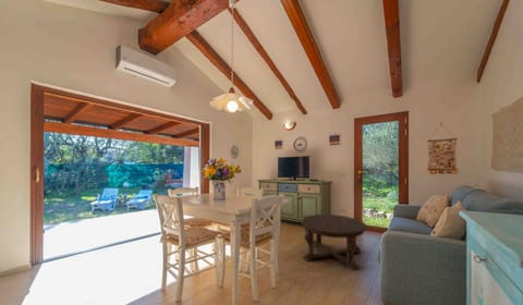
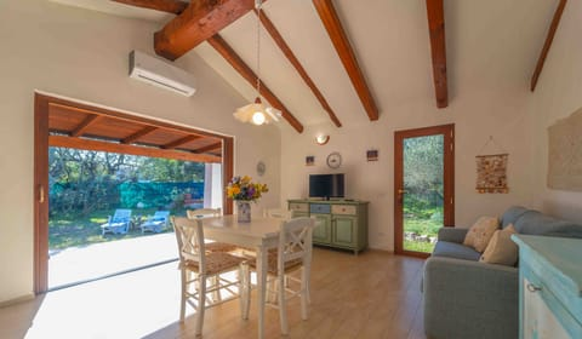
- coffee table (332, 236)
